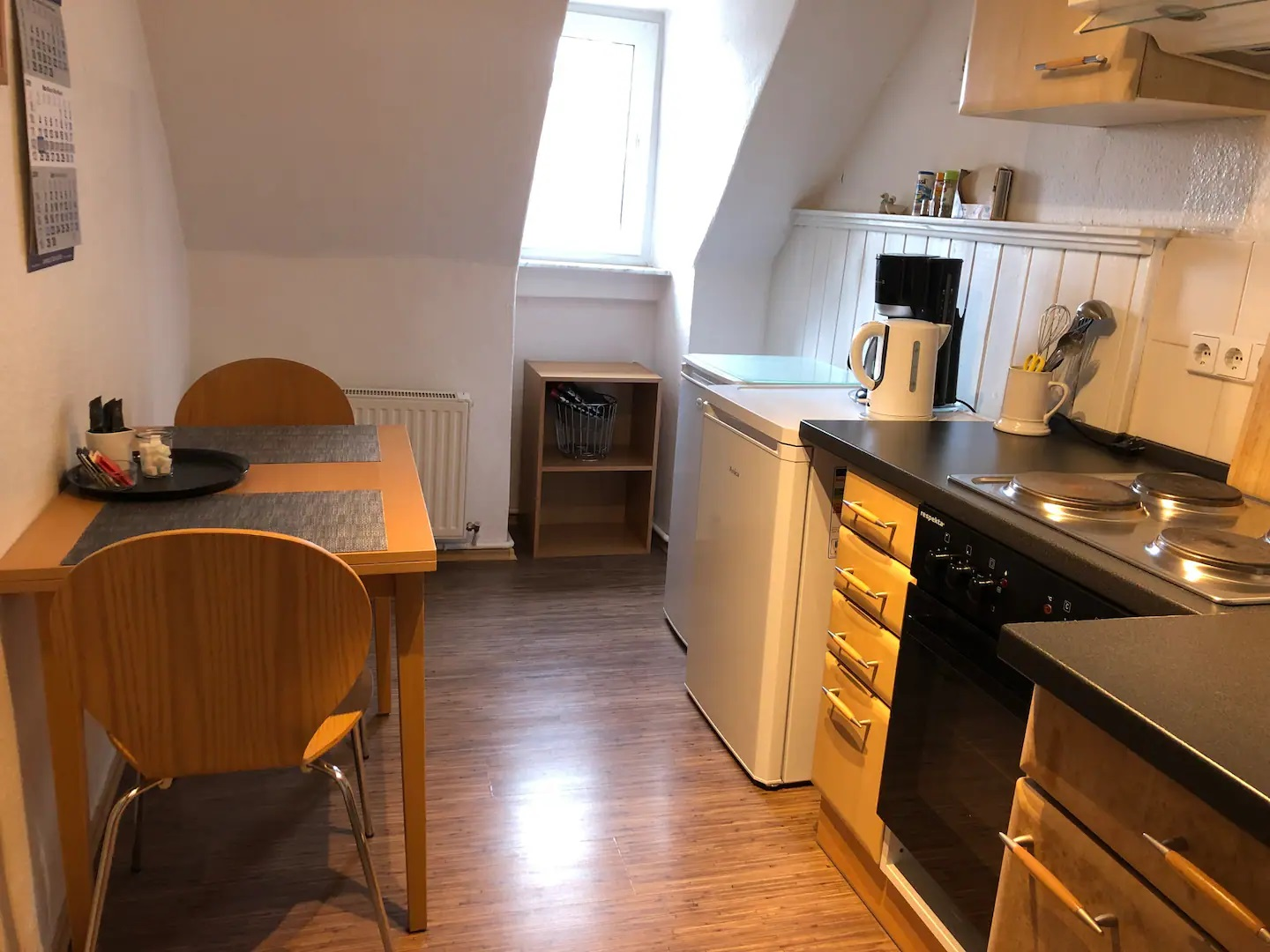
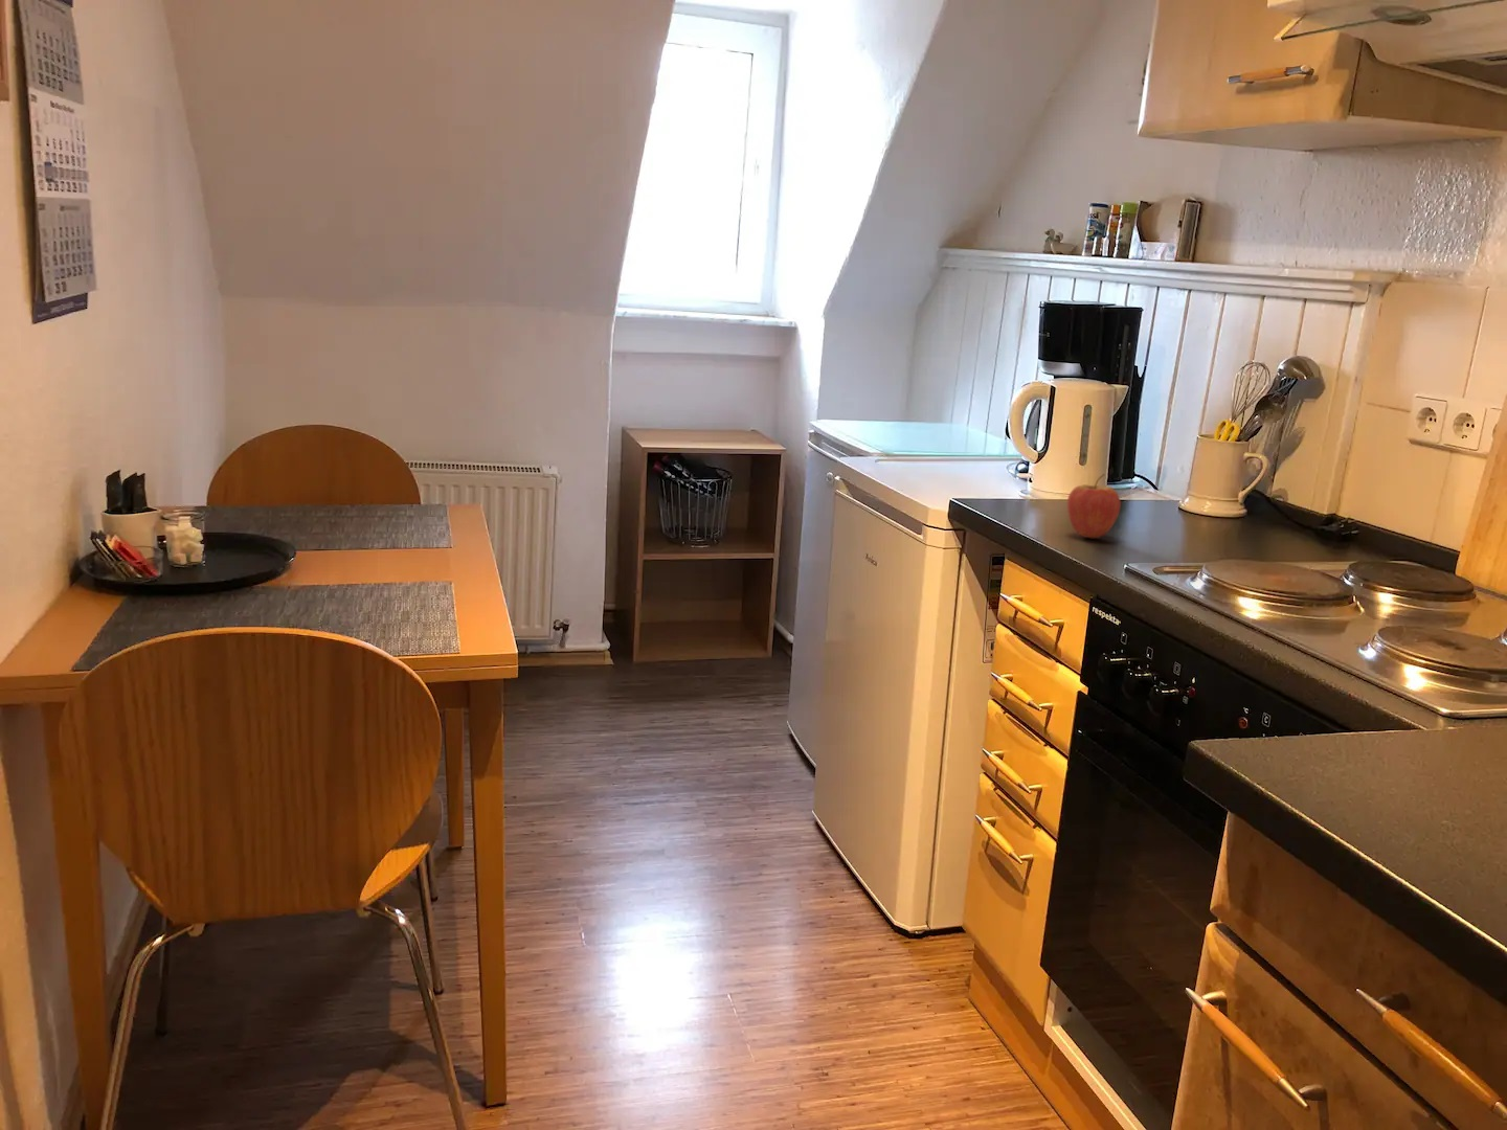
+ fruit (1093, 504)
